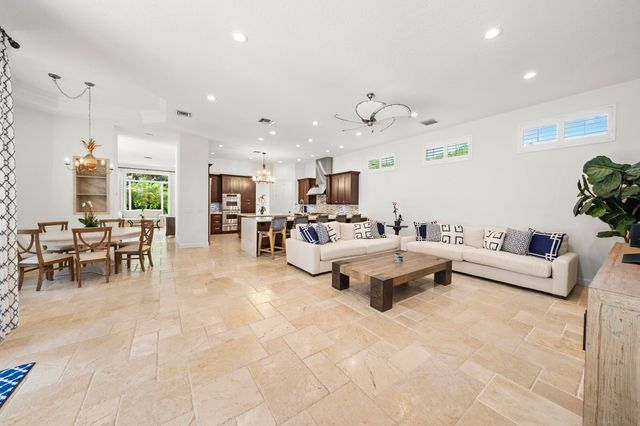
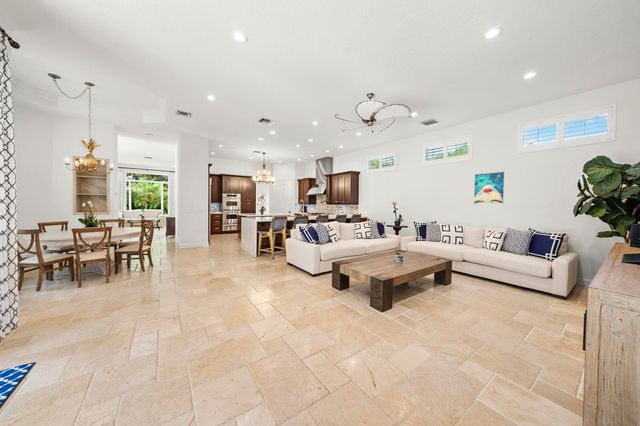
+ wall art (488, 188)
